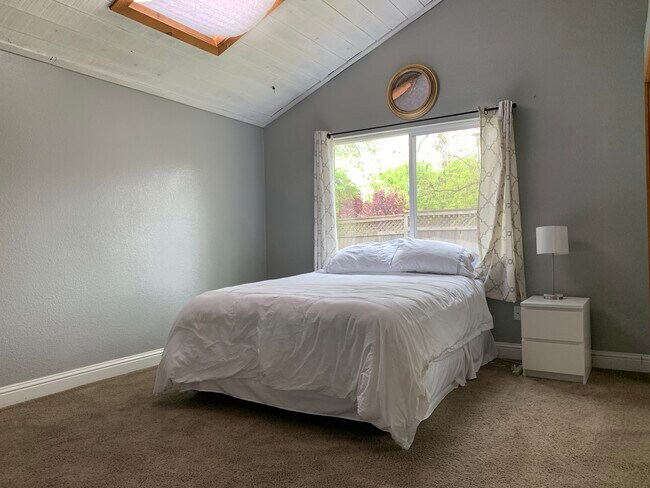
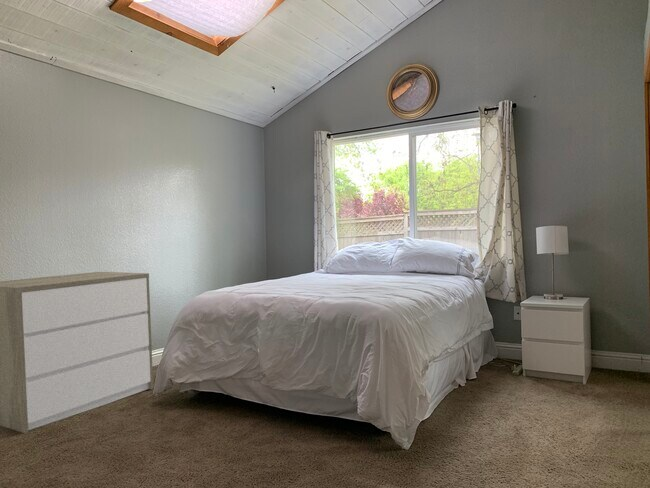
+ dresser (67, 340)
